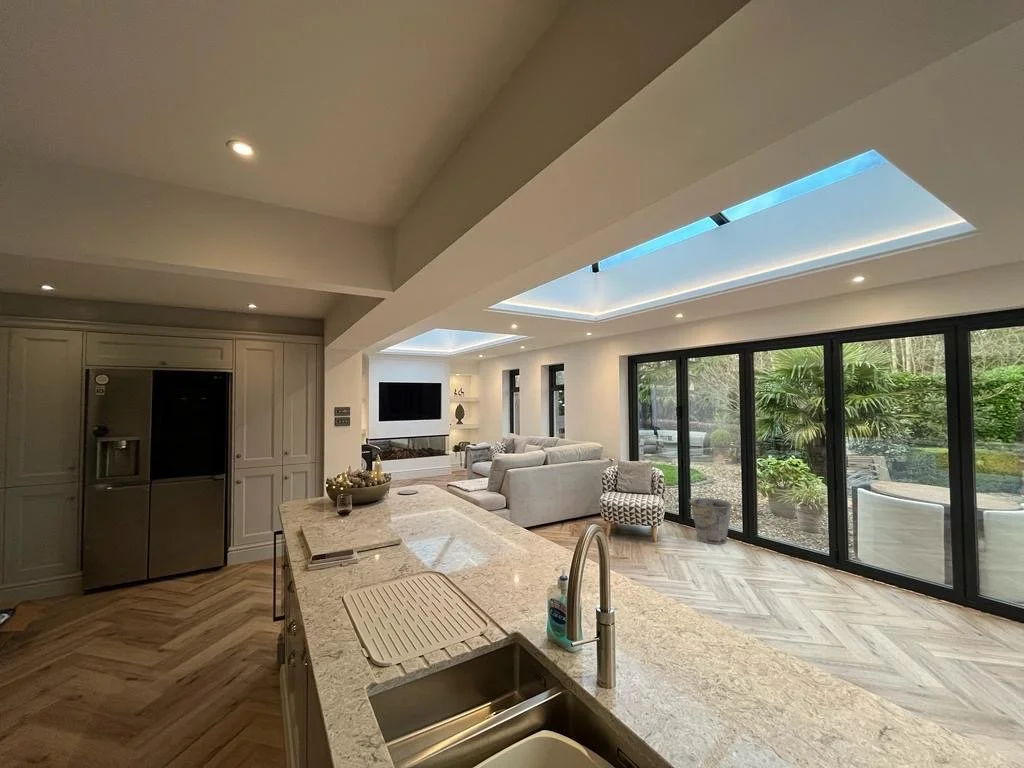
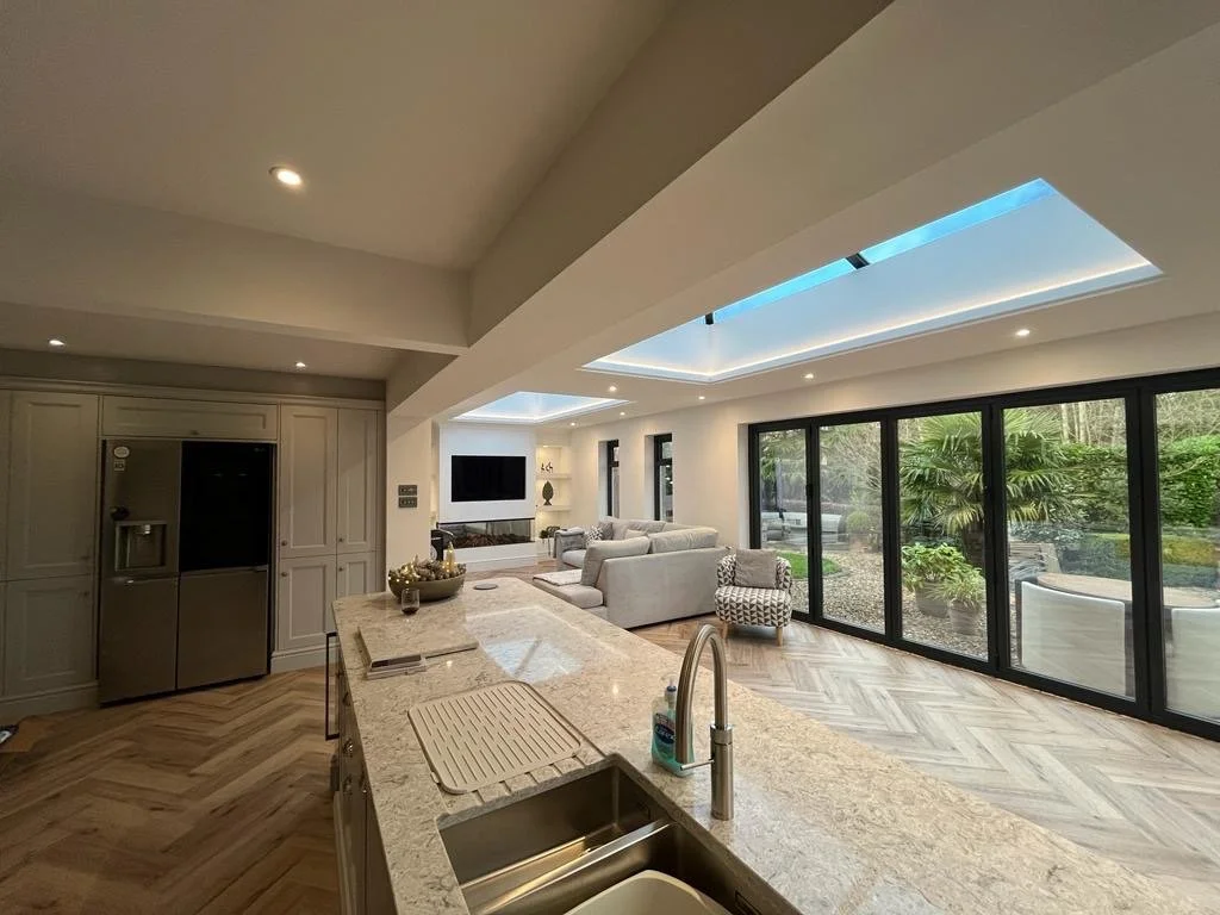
- bucket (709, 521)
